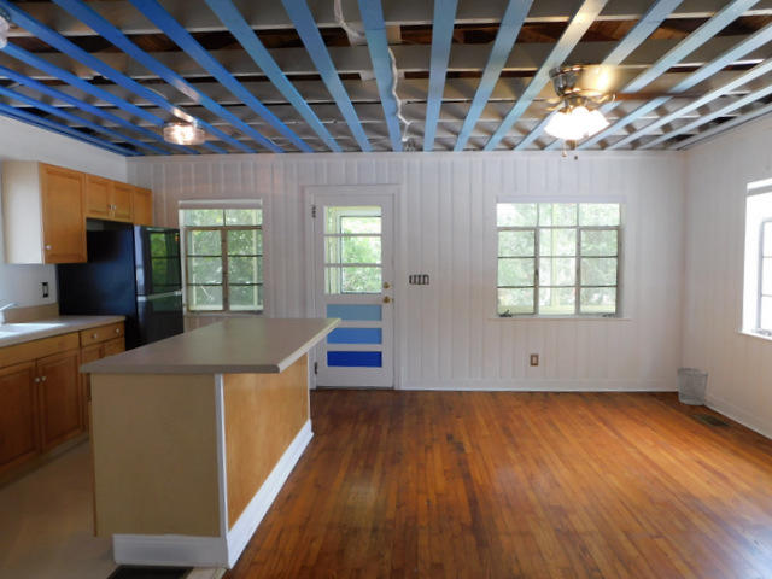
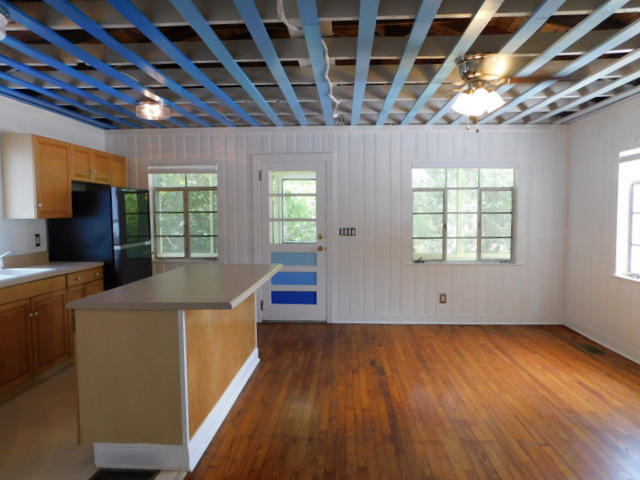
- wastebasket (691, 386)
